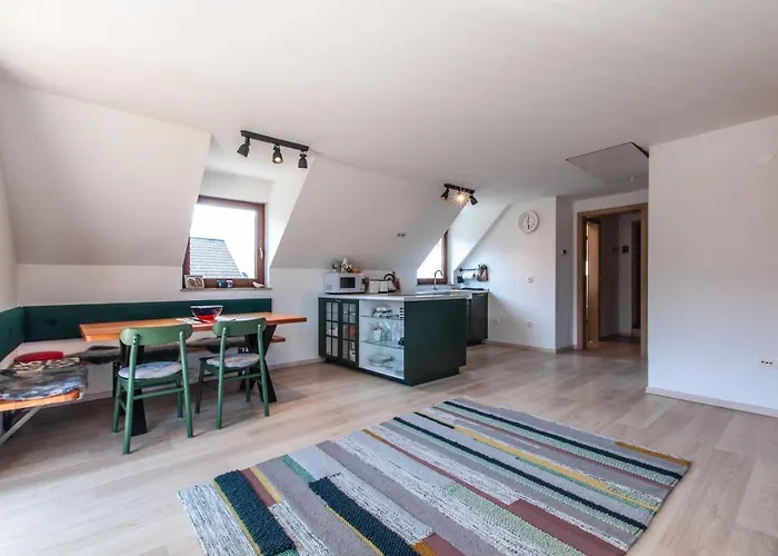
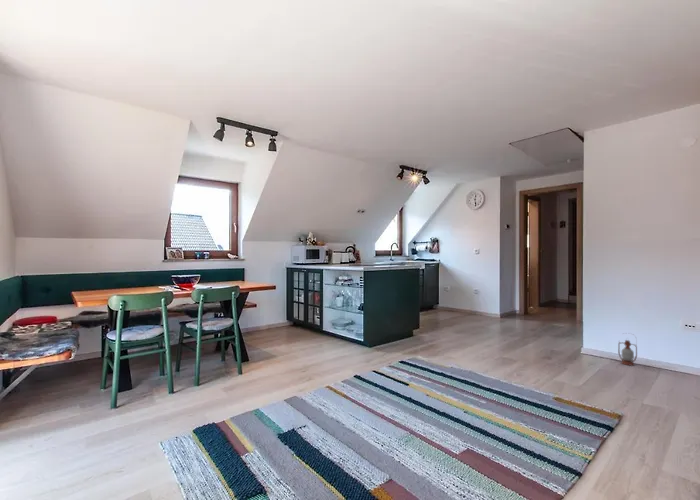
+ lantern (627, 348)
